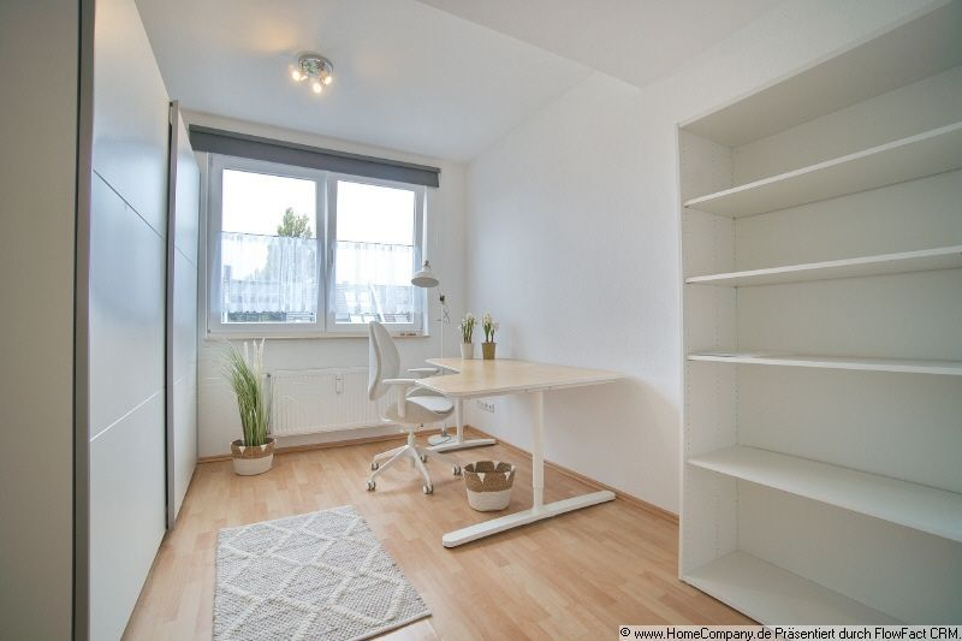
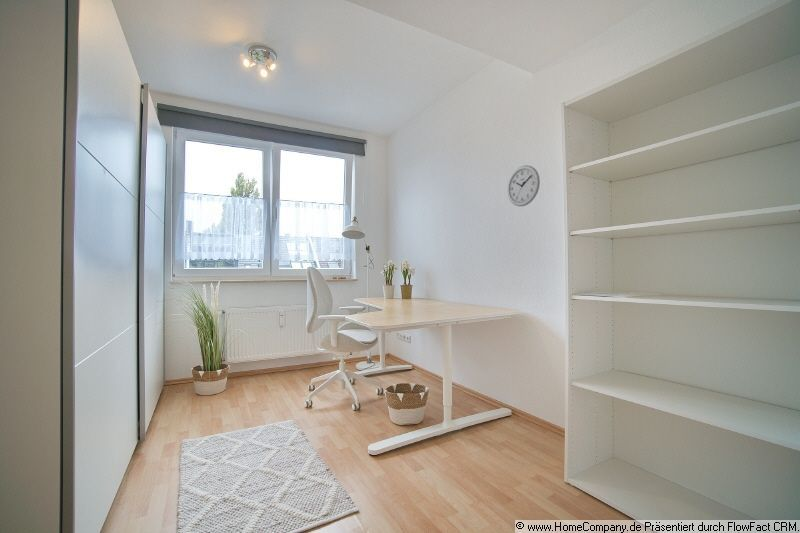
+ wall clock (522, 186)
